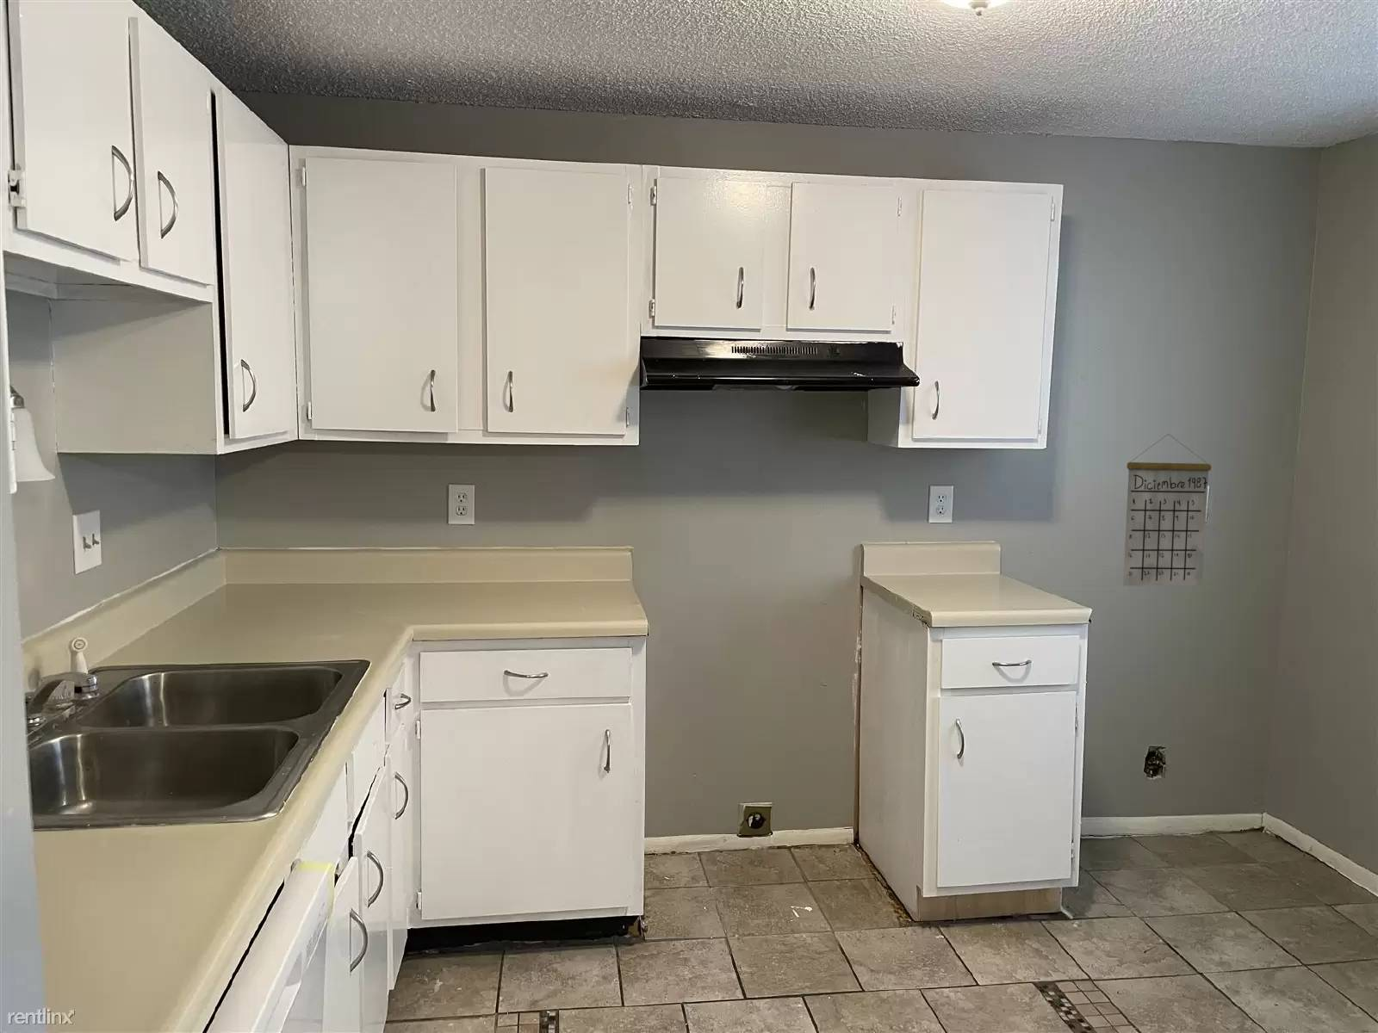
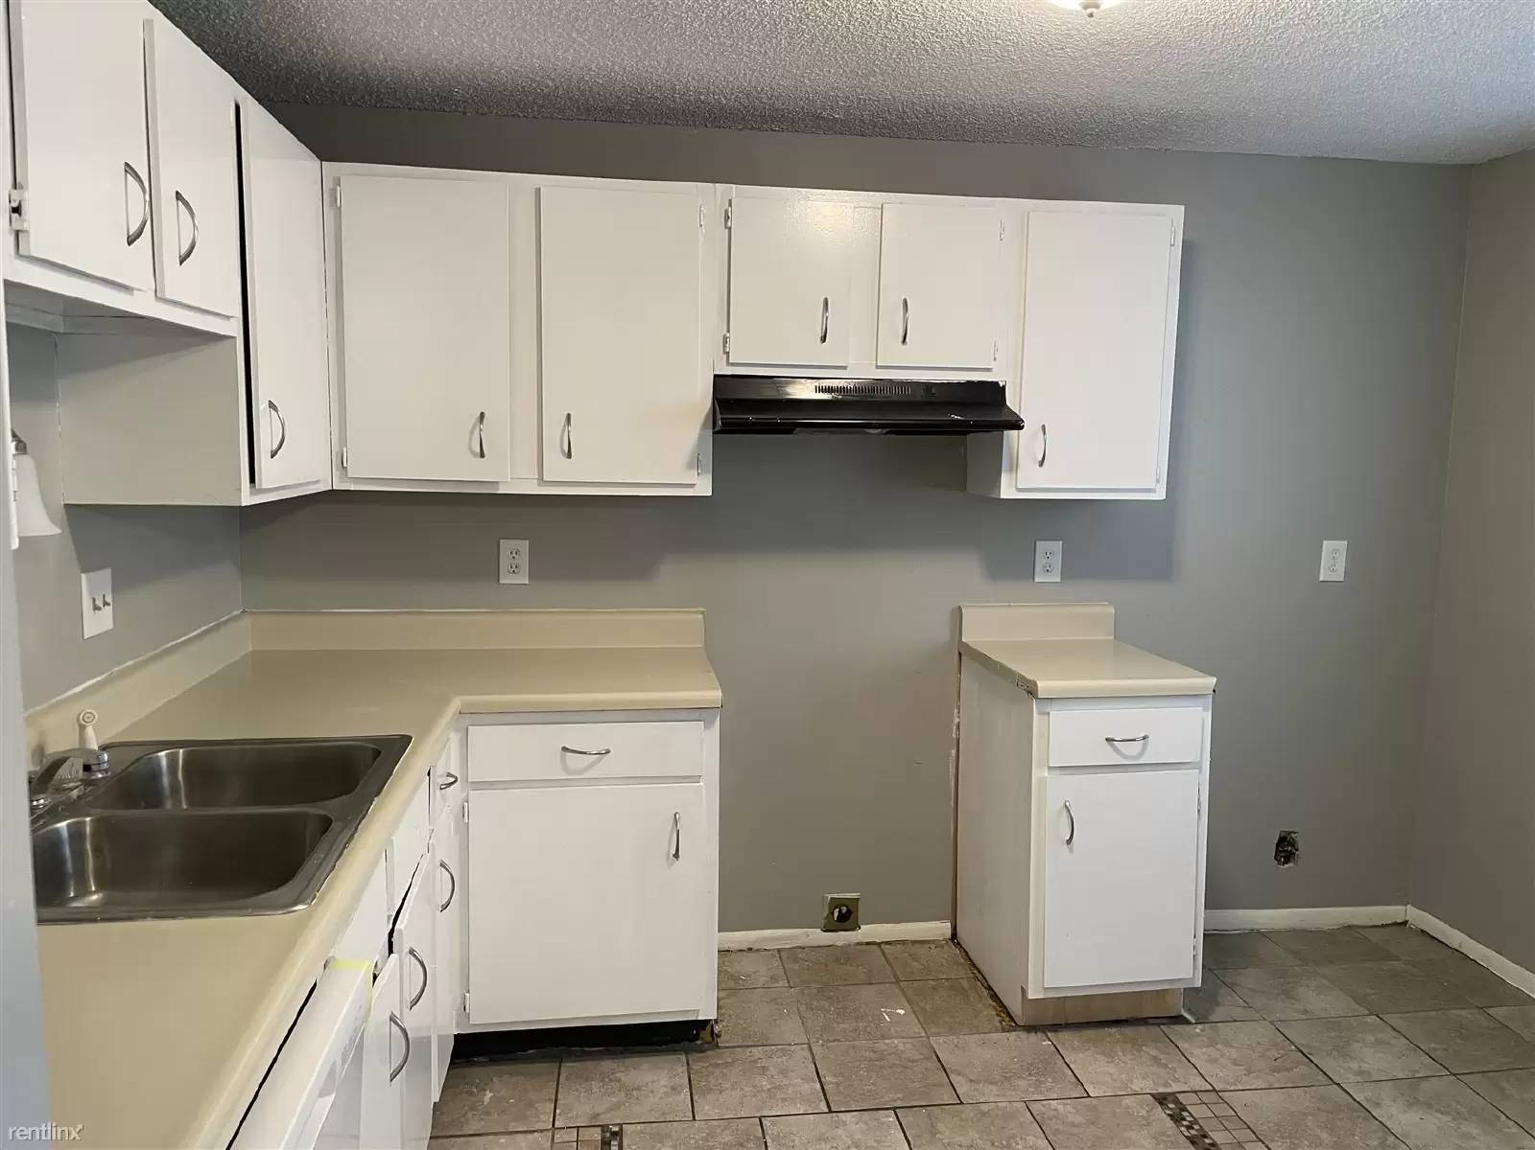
- calendar (1166, 510)
